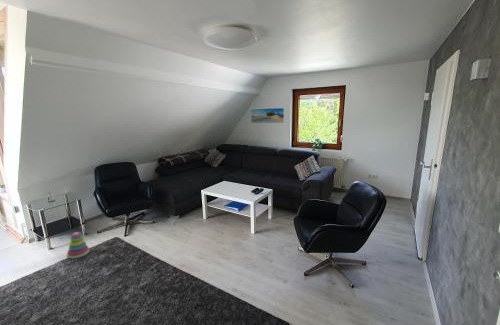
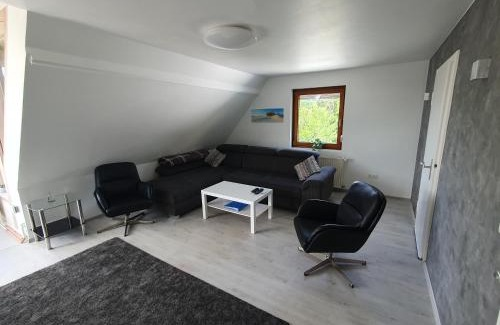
- stacking toy (77, 243)
